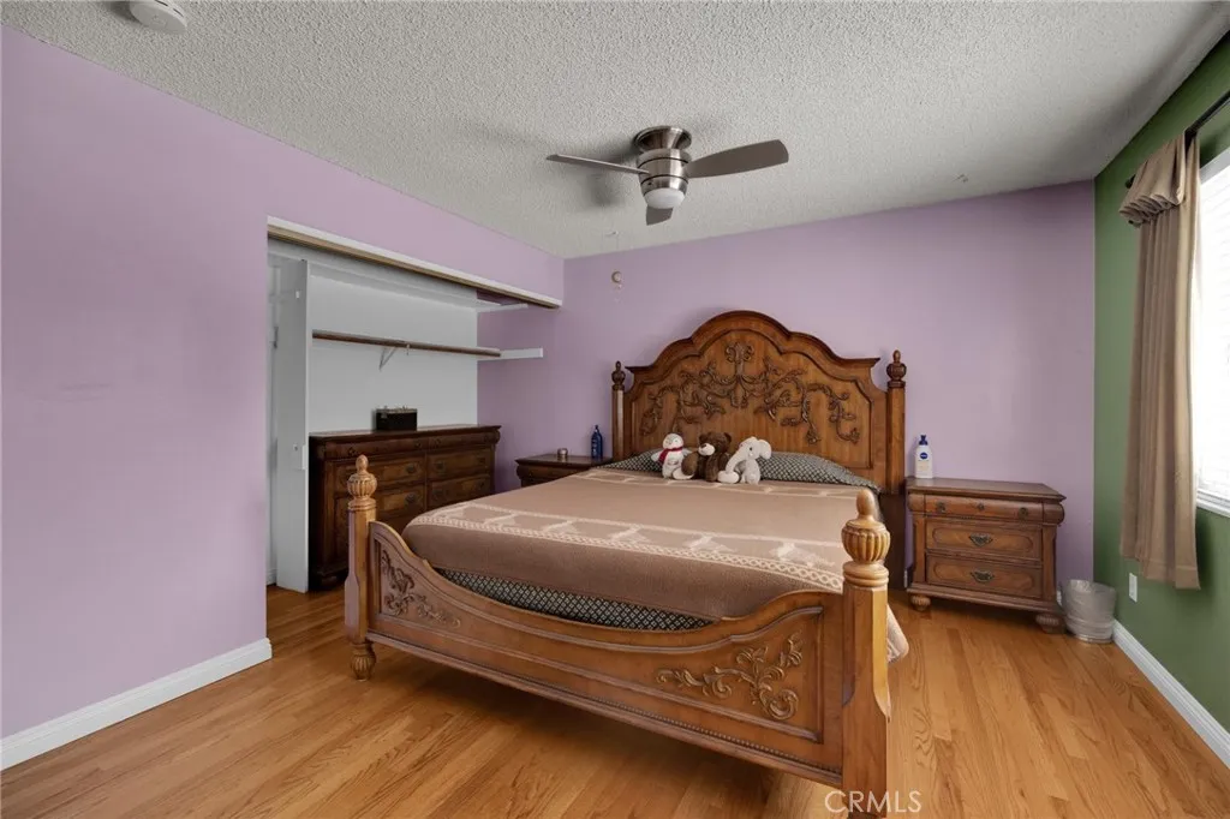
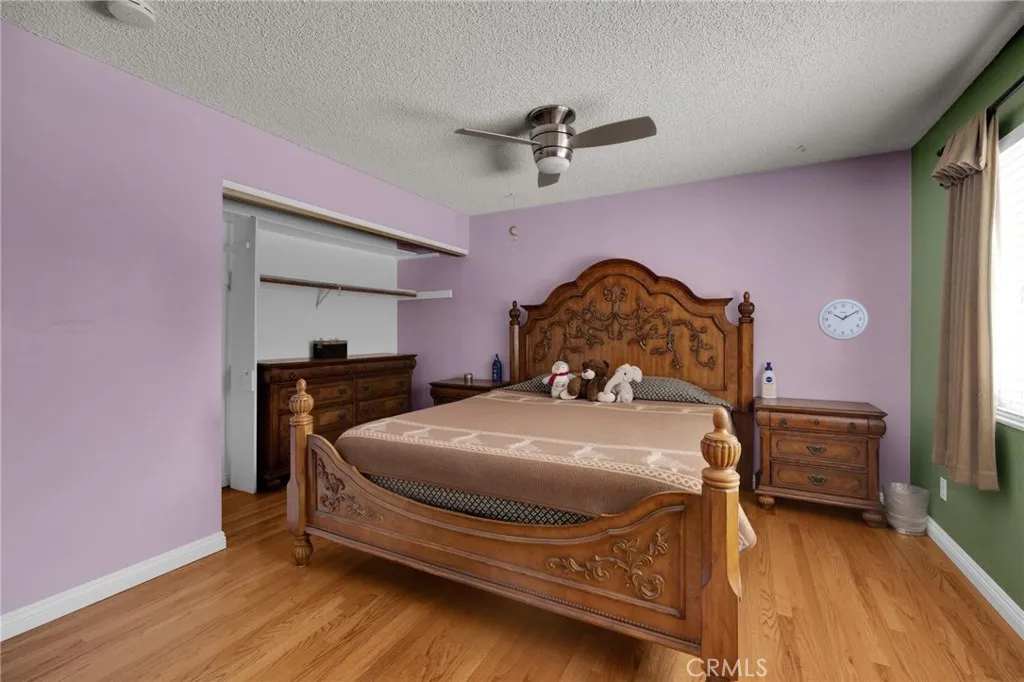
+ wall clock (842, 319)
